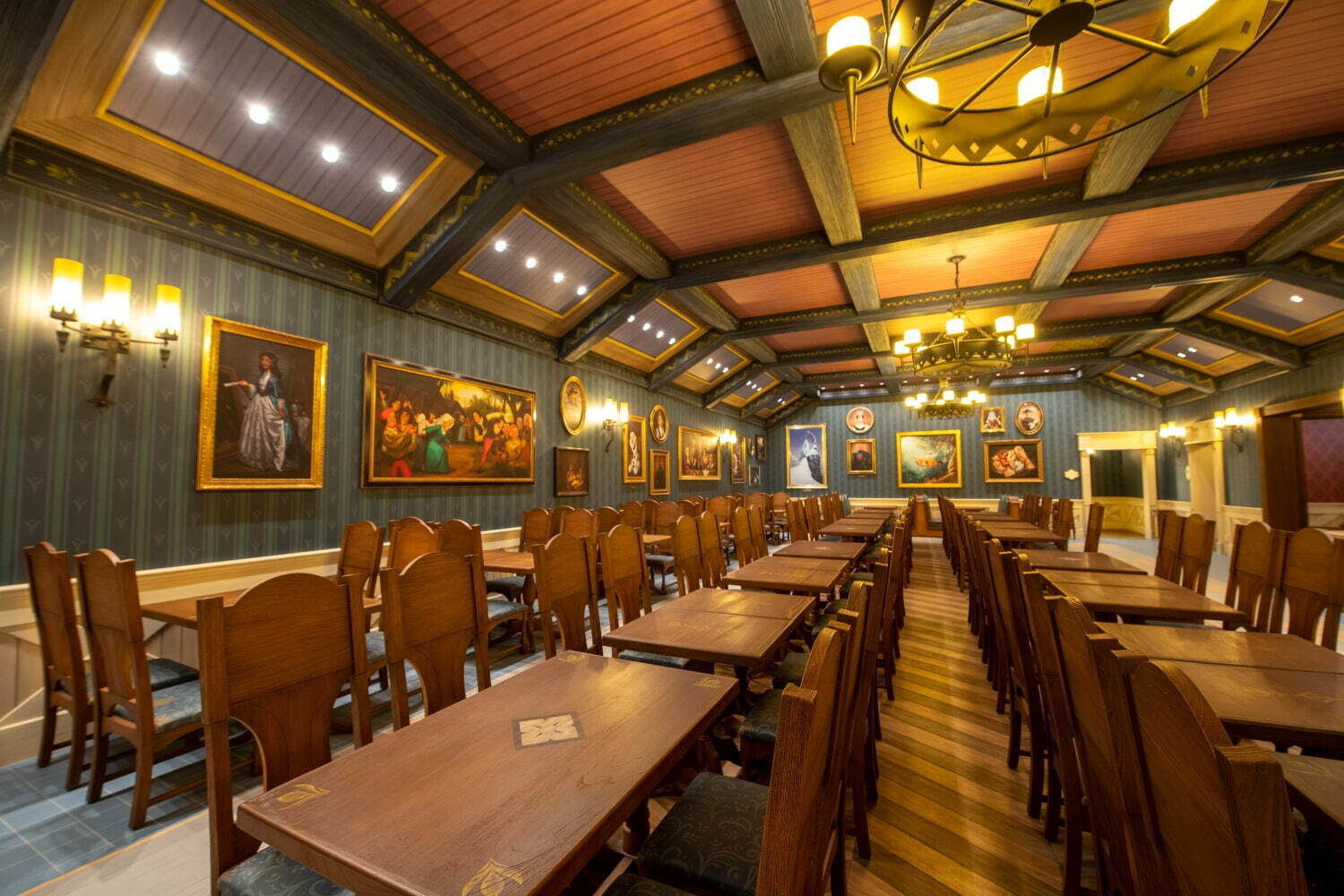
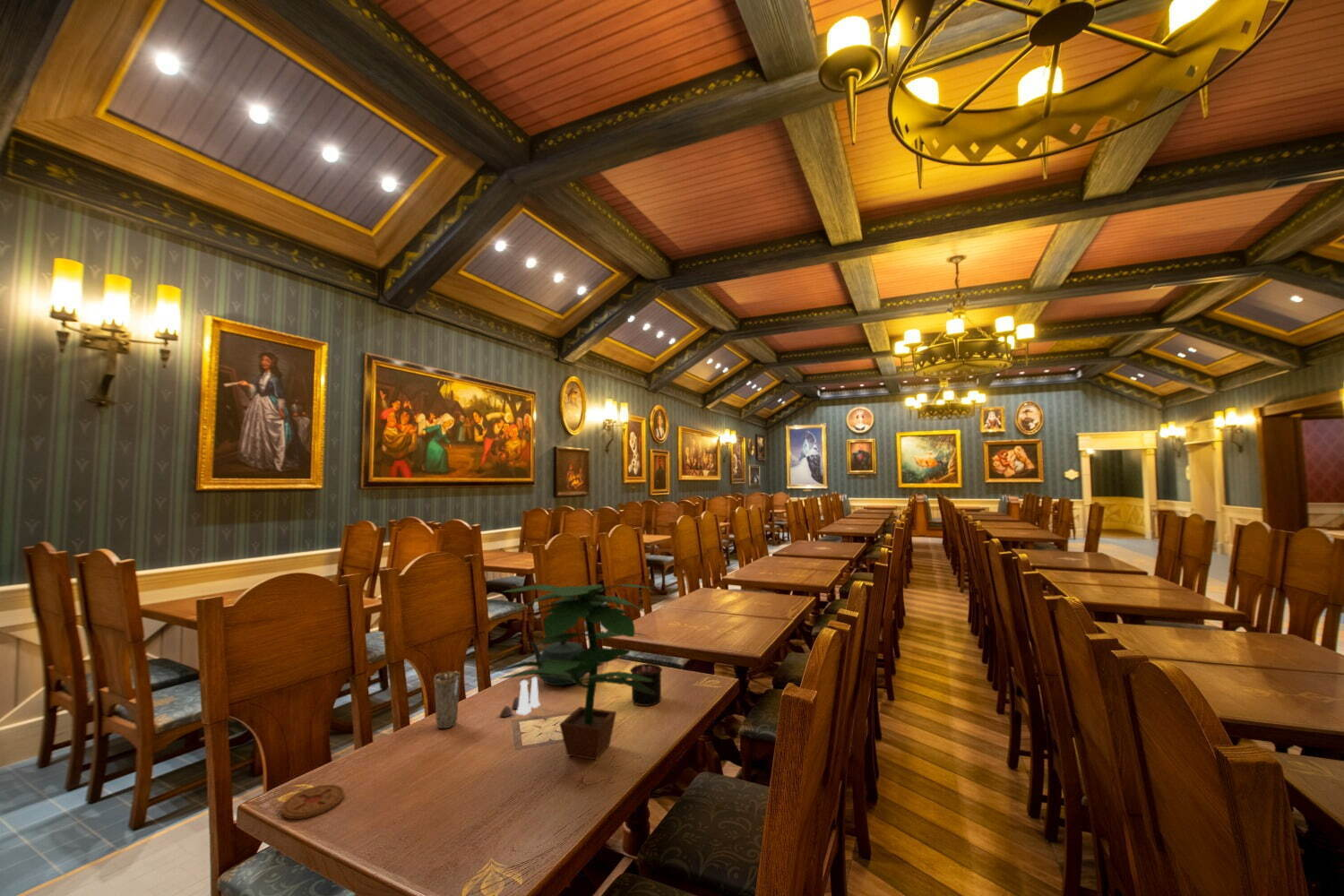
+ potted plant (581, 668)
+ teapot (561, 659)
+ coaster (313, 801)
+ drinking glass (446, 700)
+ candle (646, 676)
+ salt and pepper shaker set (521, 693)
